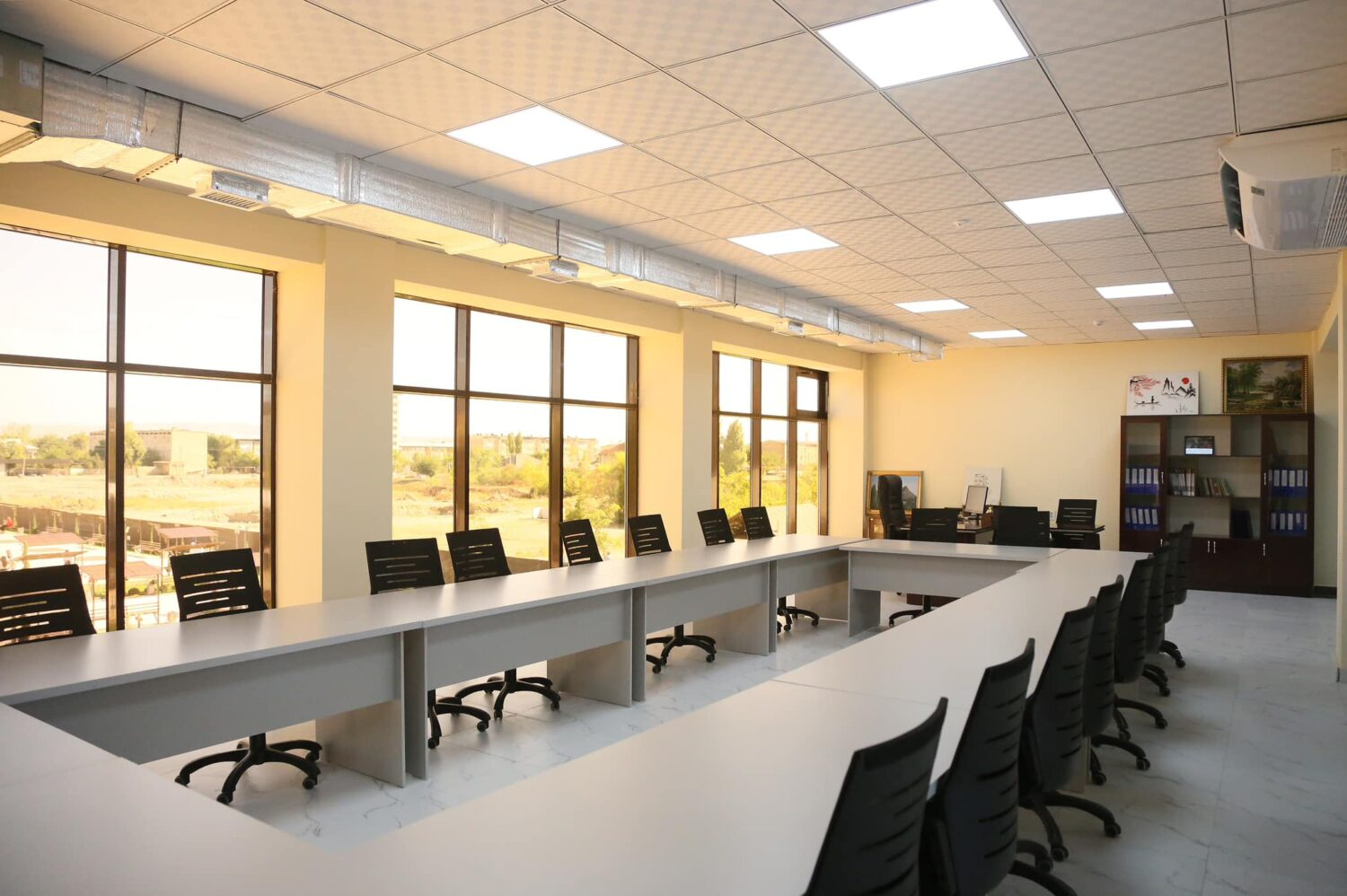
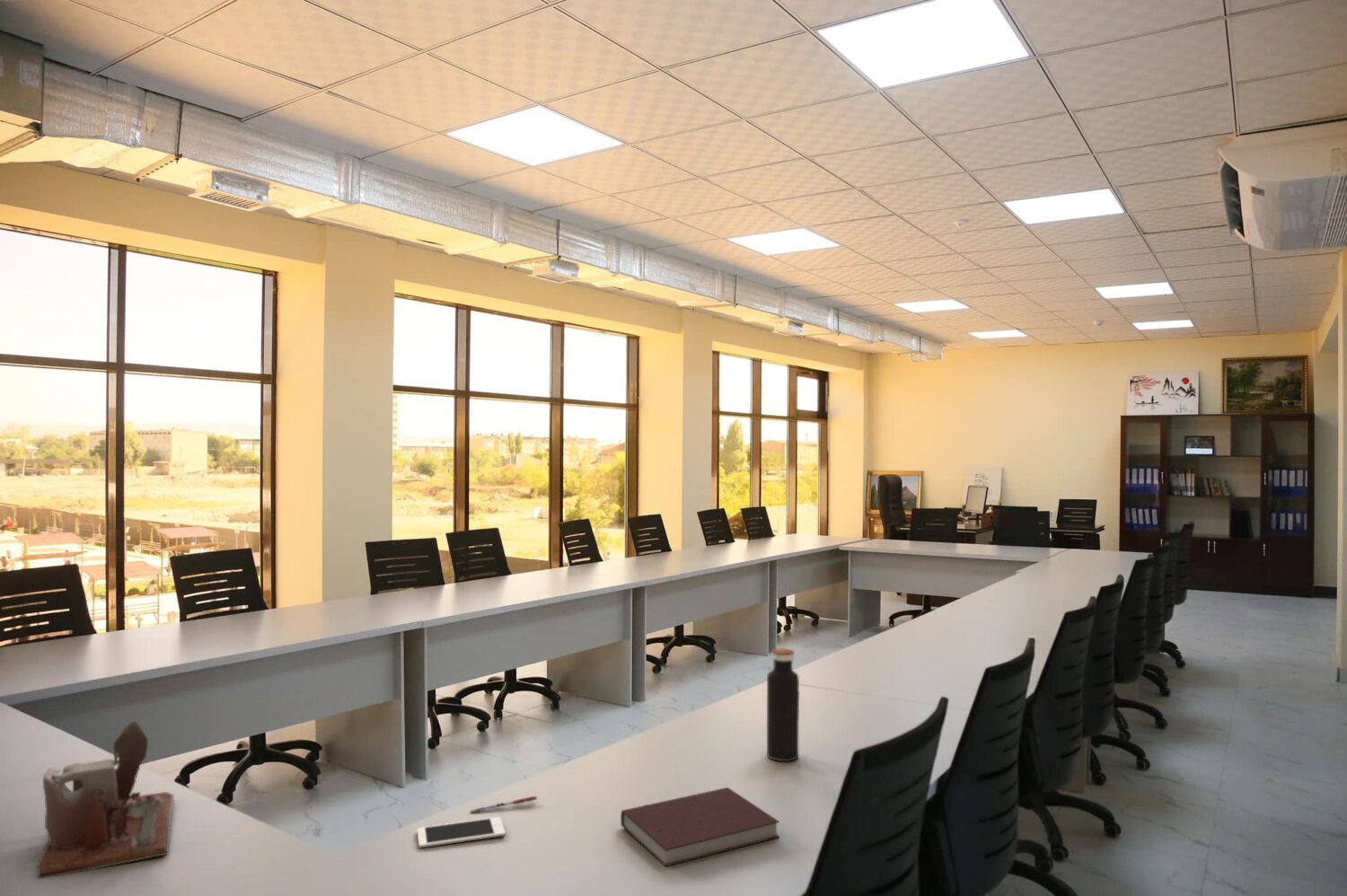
+ desk organizer (111, 781)
+ notebook (699, 823)
+ pen (504, 804)
+ cell phone (461, 831)
+ water bottle (782, 703)
